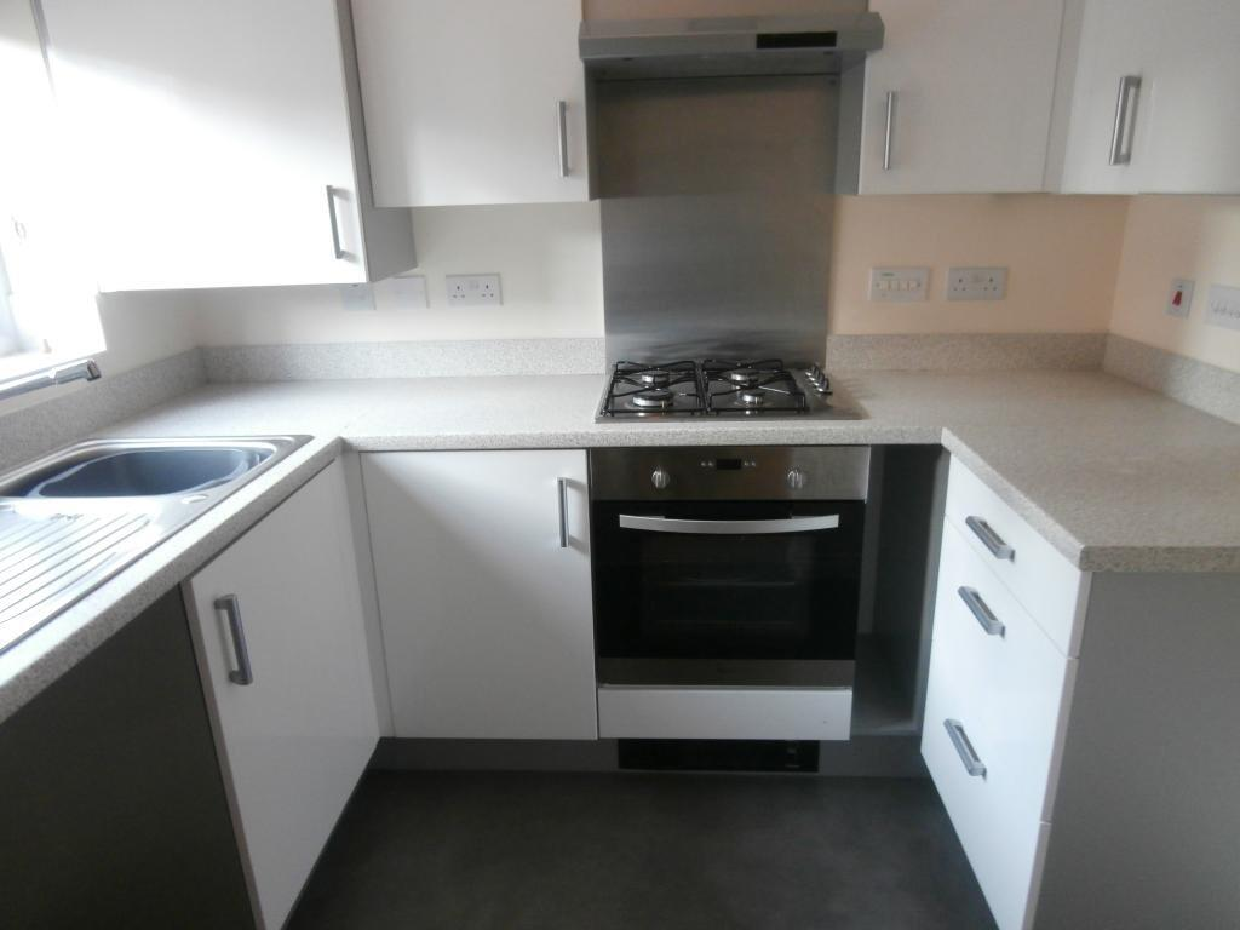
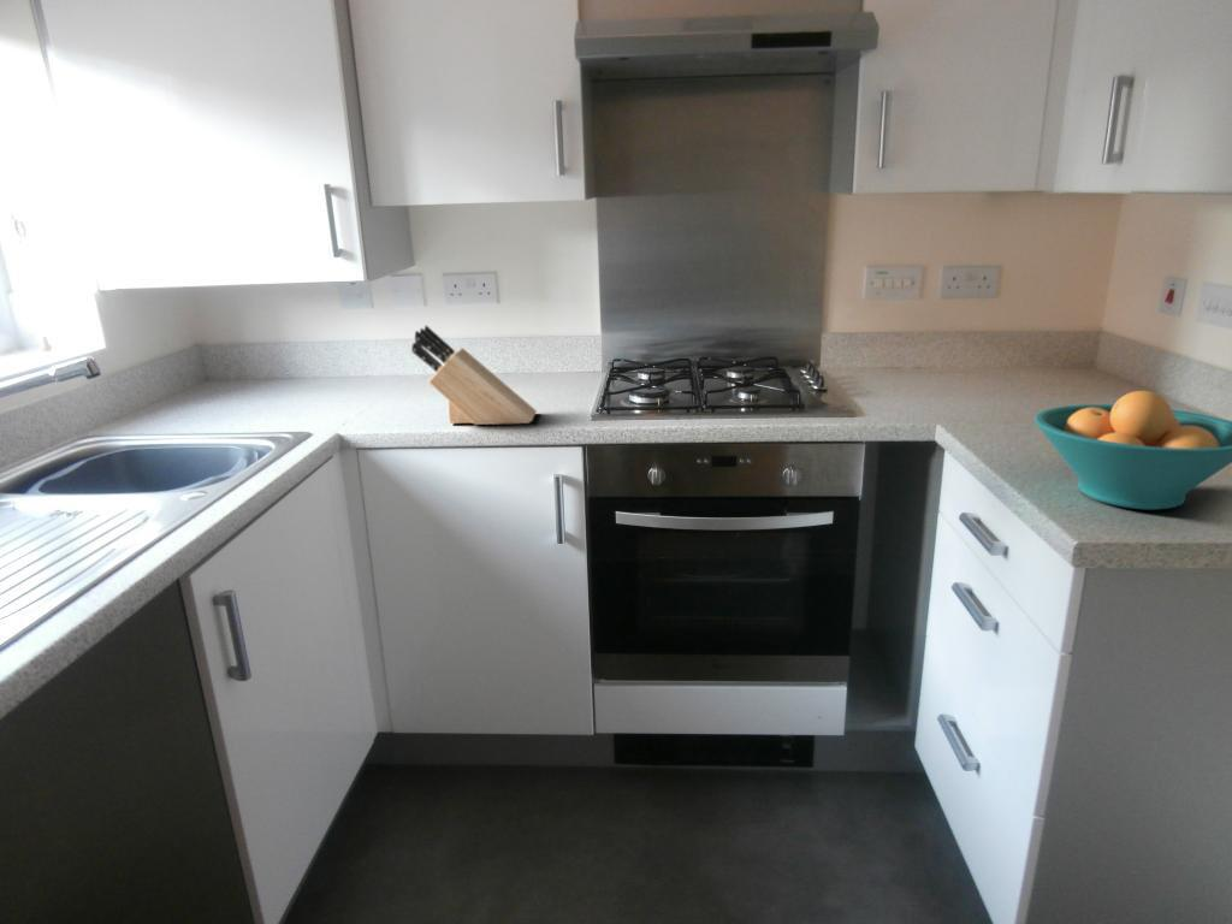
+ fruit bowl (1137, 444)
+ knife block (473, 373)
